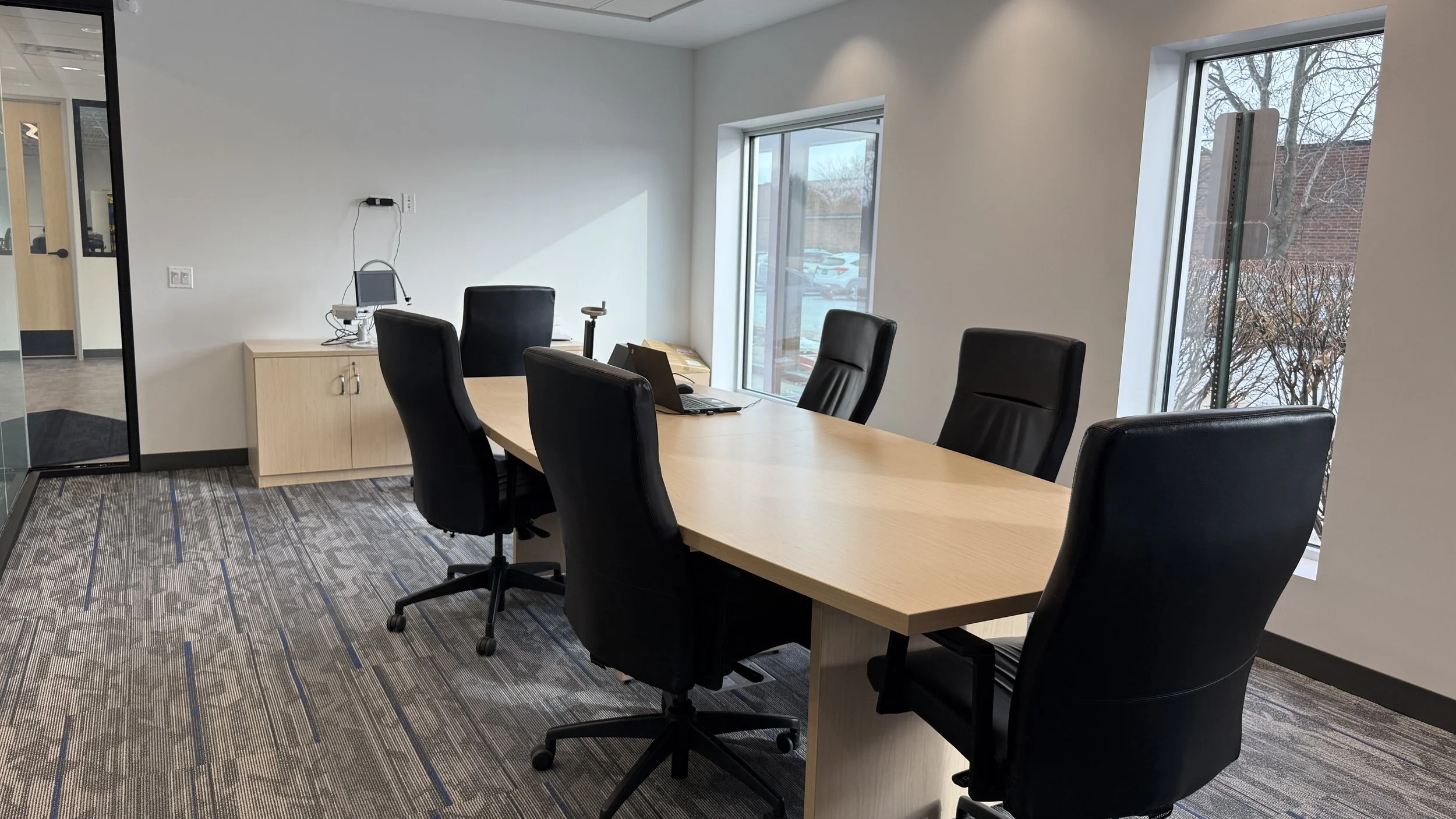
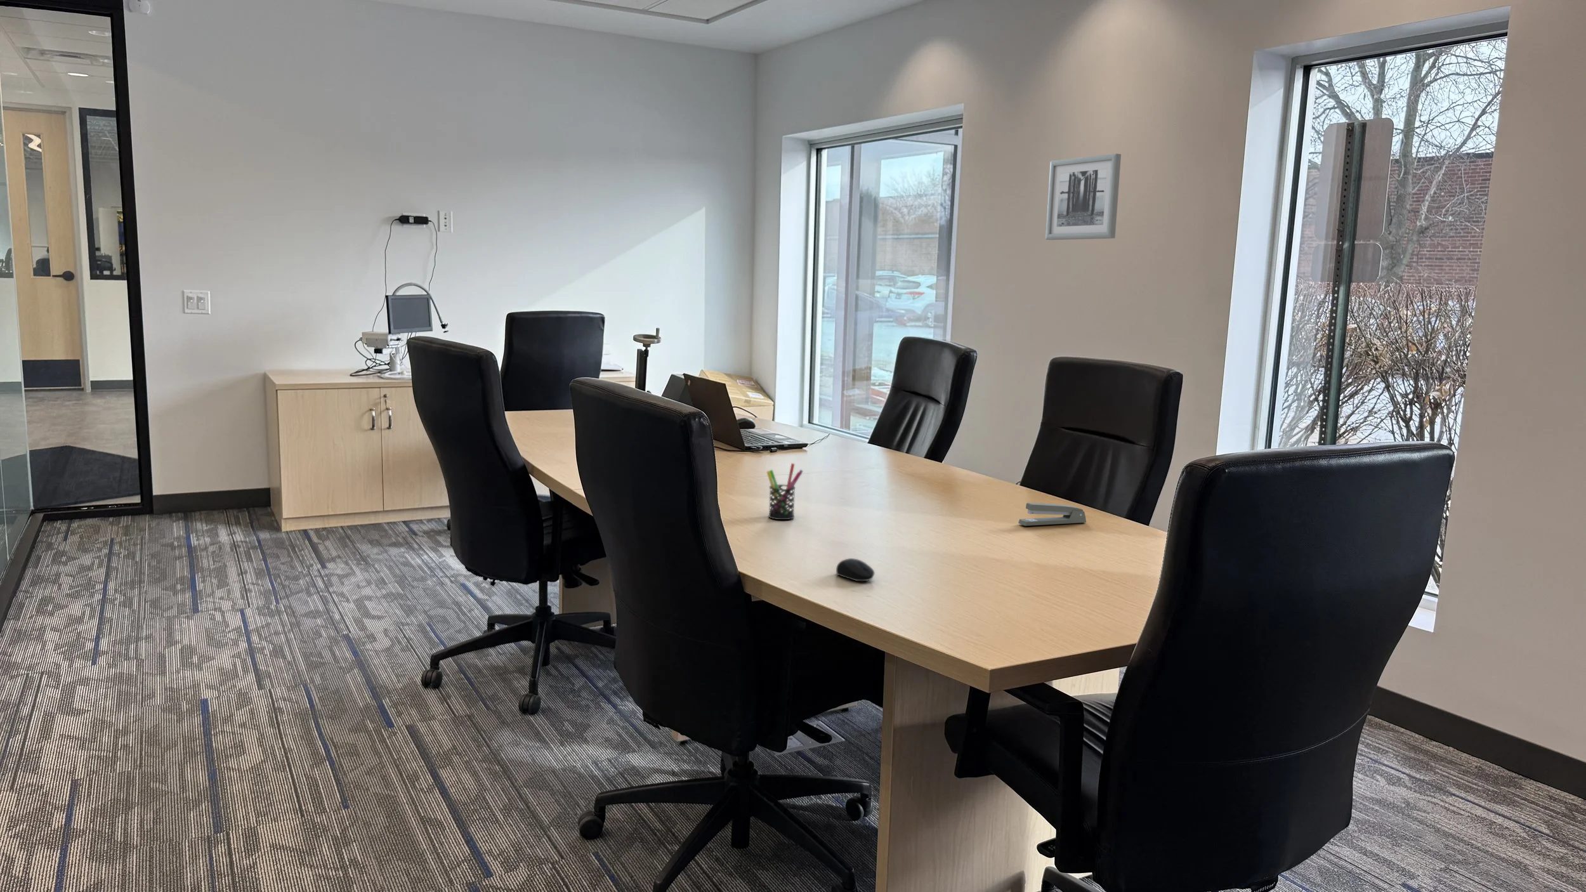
+ computer mouse (855, 569)
+ pen holder (781, 490)
+ stapler (1052, 513)
+ wall art (1082, 198)
